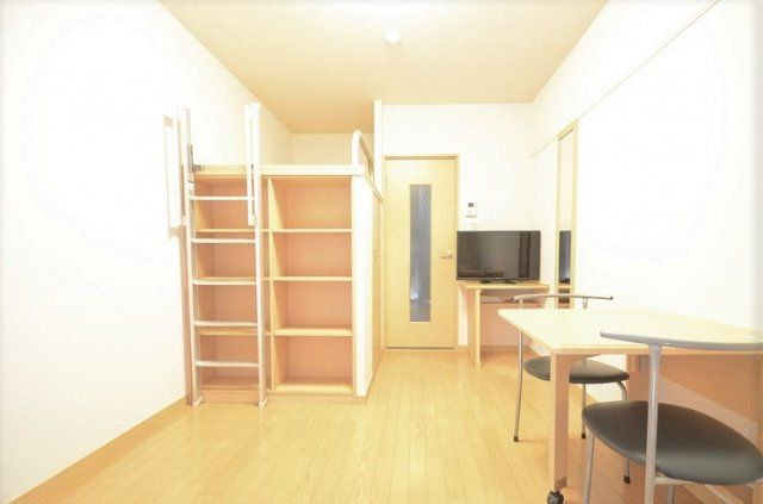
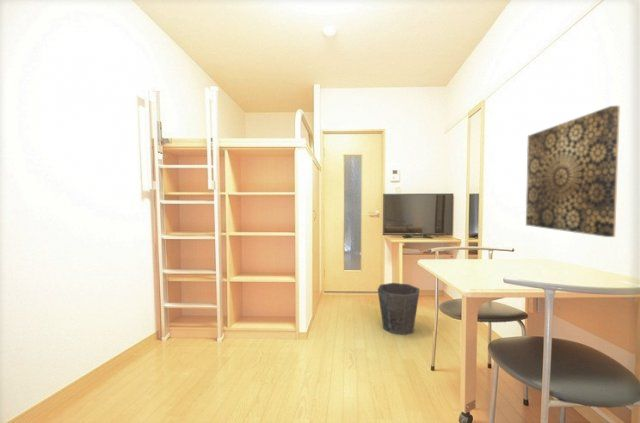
+ wall art (563, 177)
+ waste bin (398, 308)
